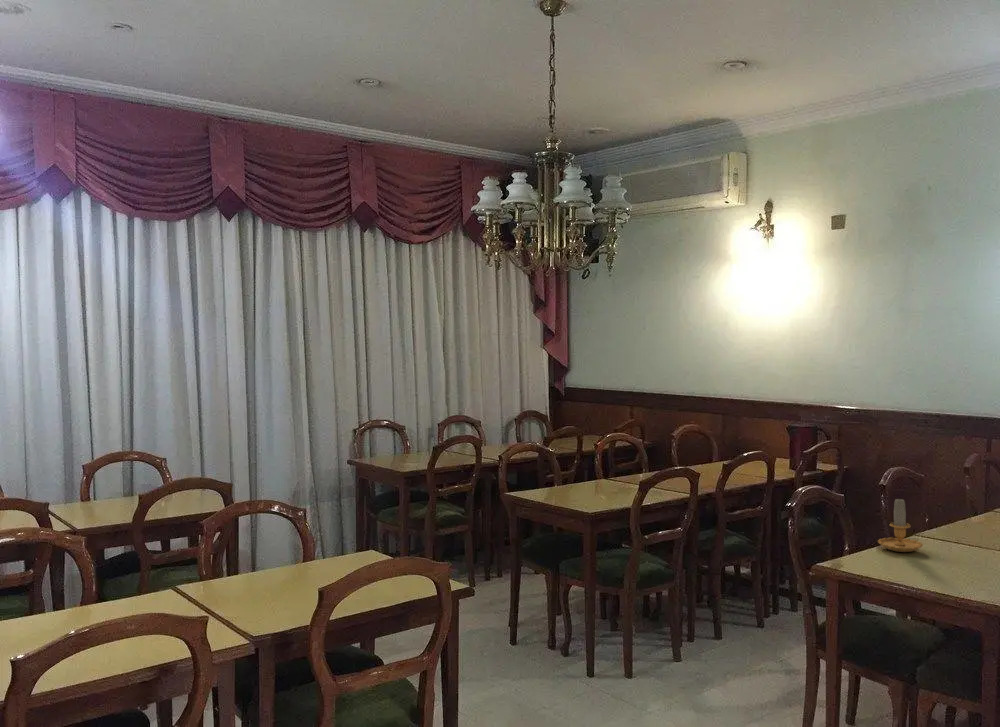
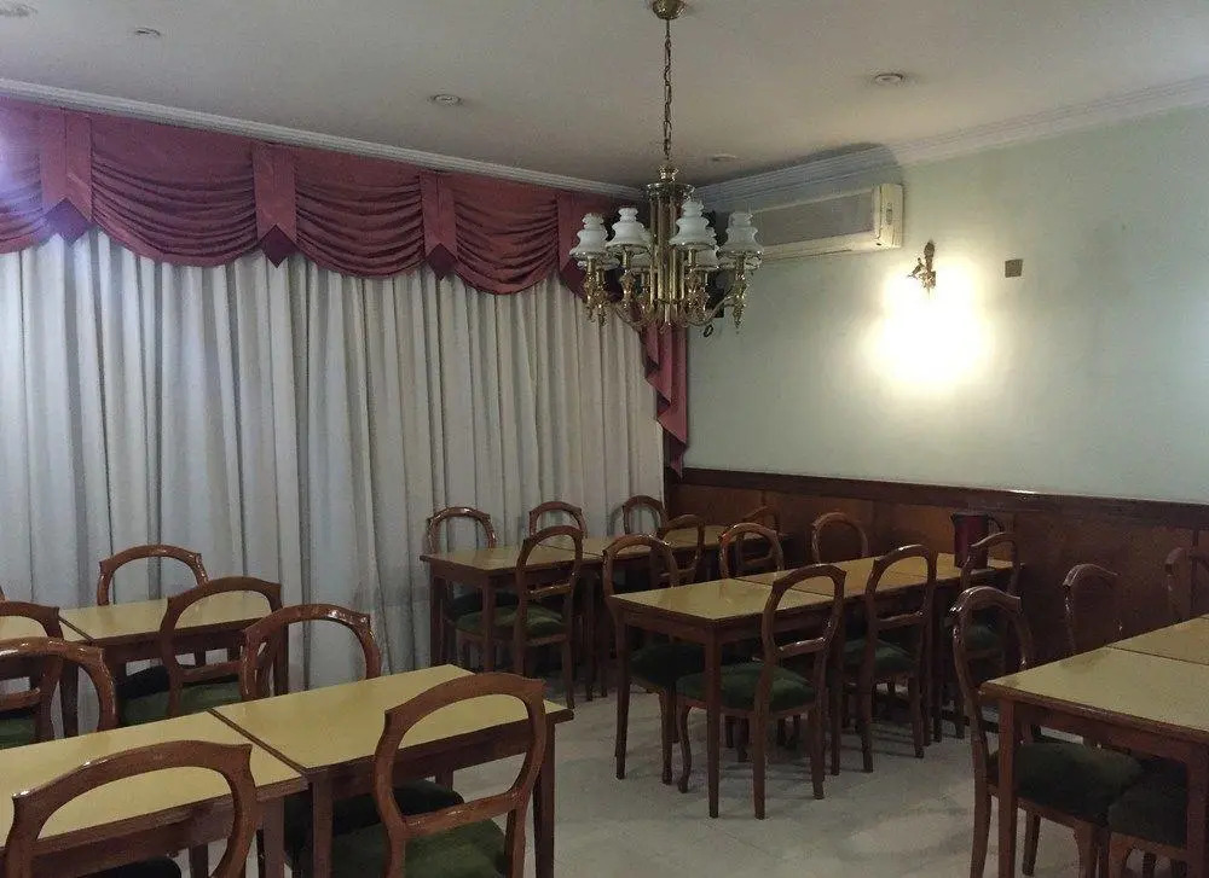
- candle (900, 522)
